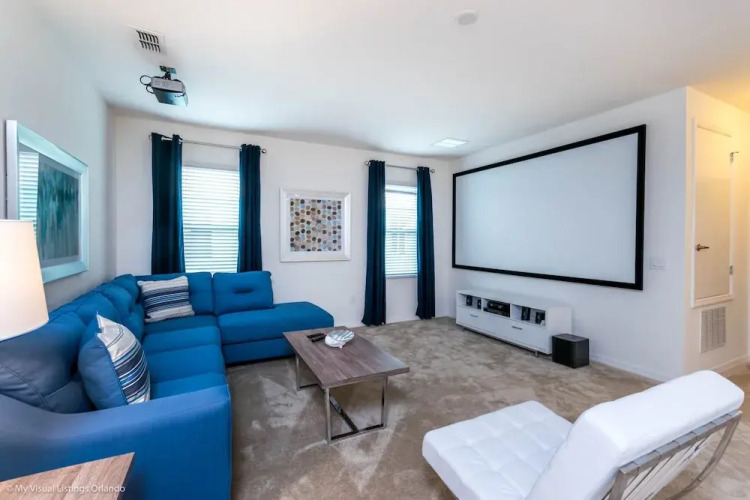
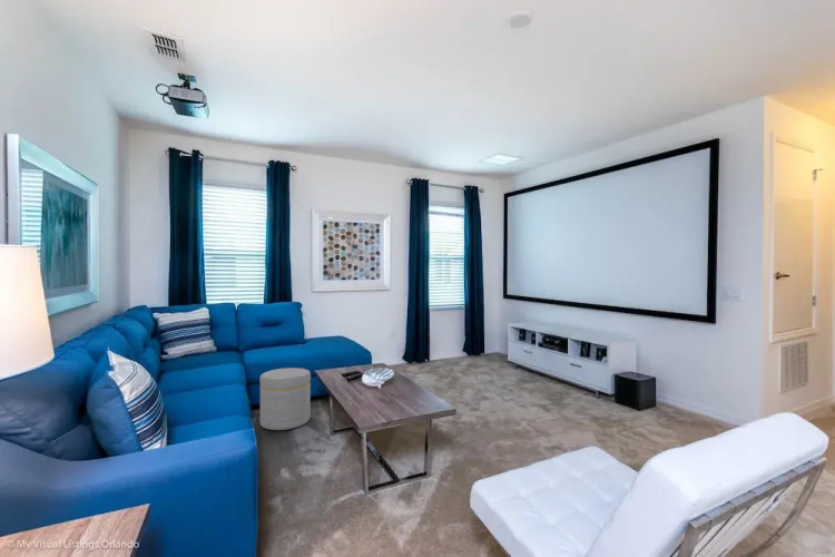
+ ottoman (285, 397)
